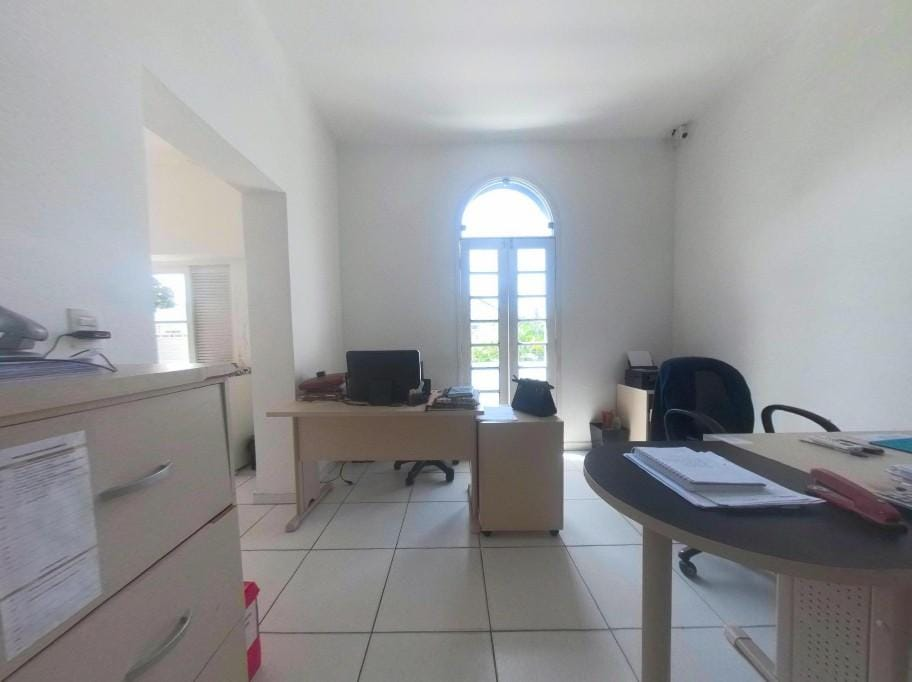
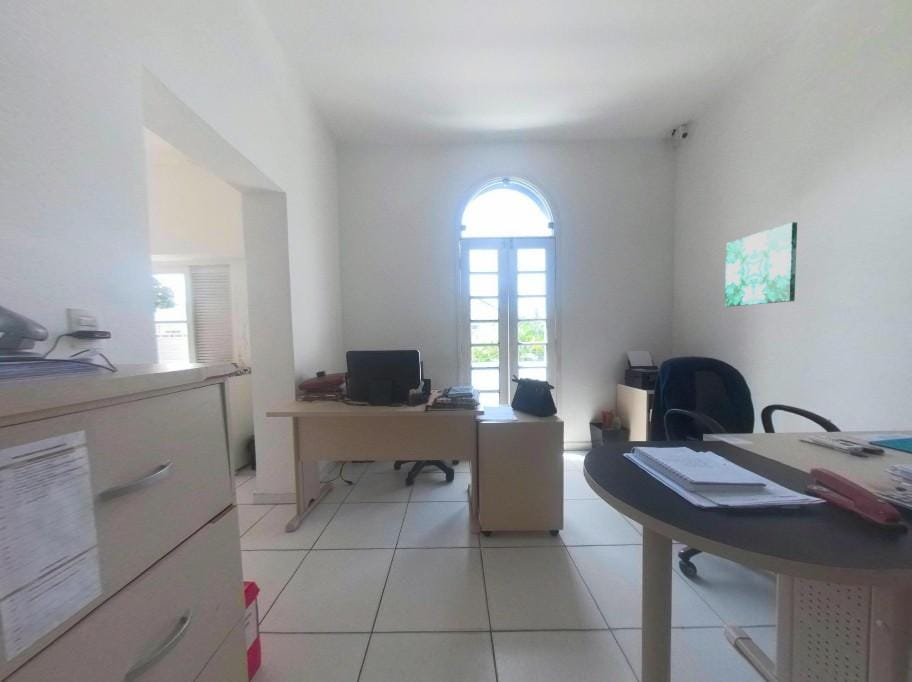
+ wall art (757, 269)
